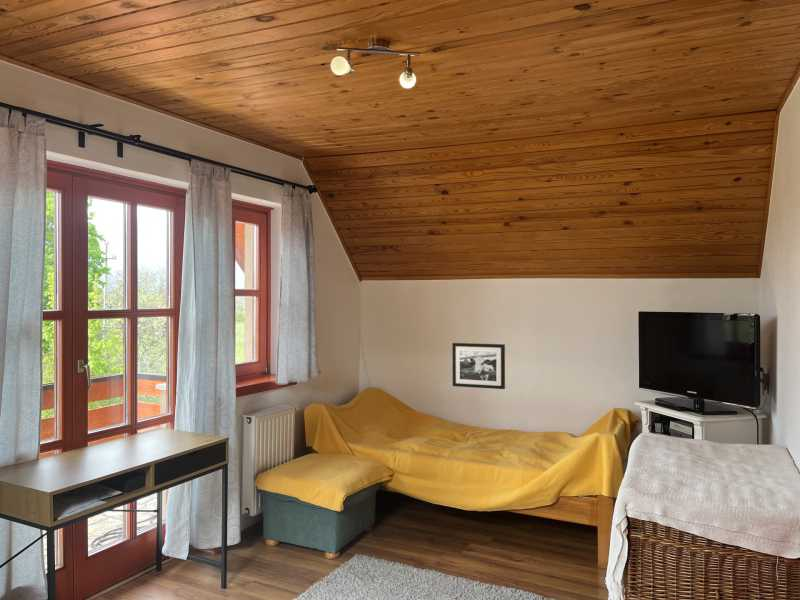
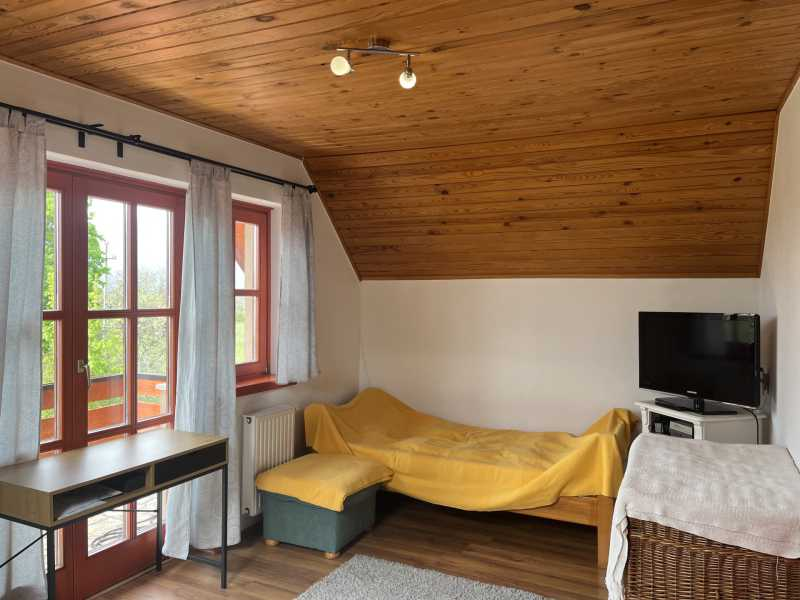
- picture frame (478, 365)
